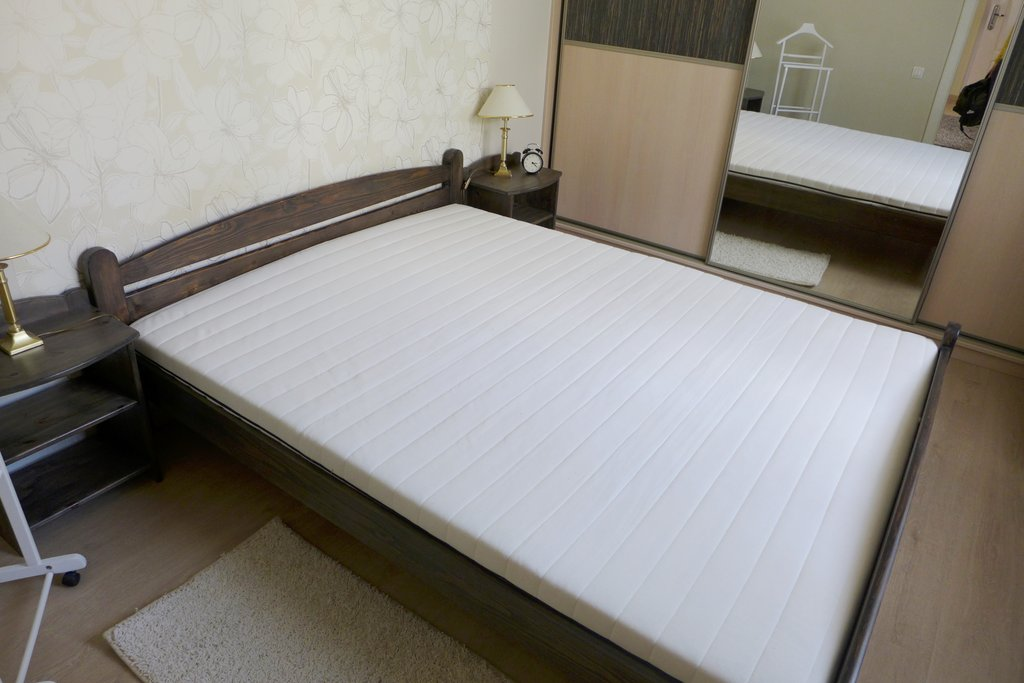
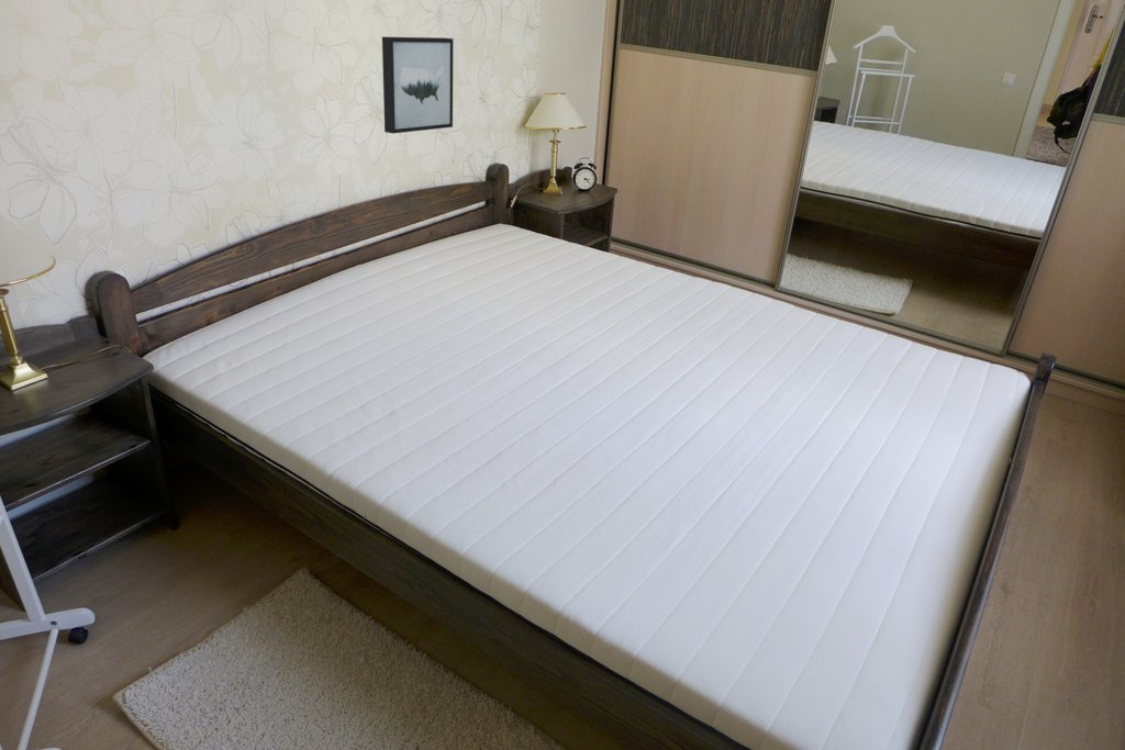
+ wall art (419, 85)
